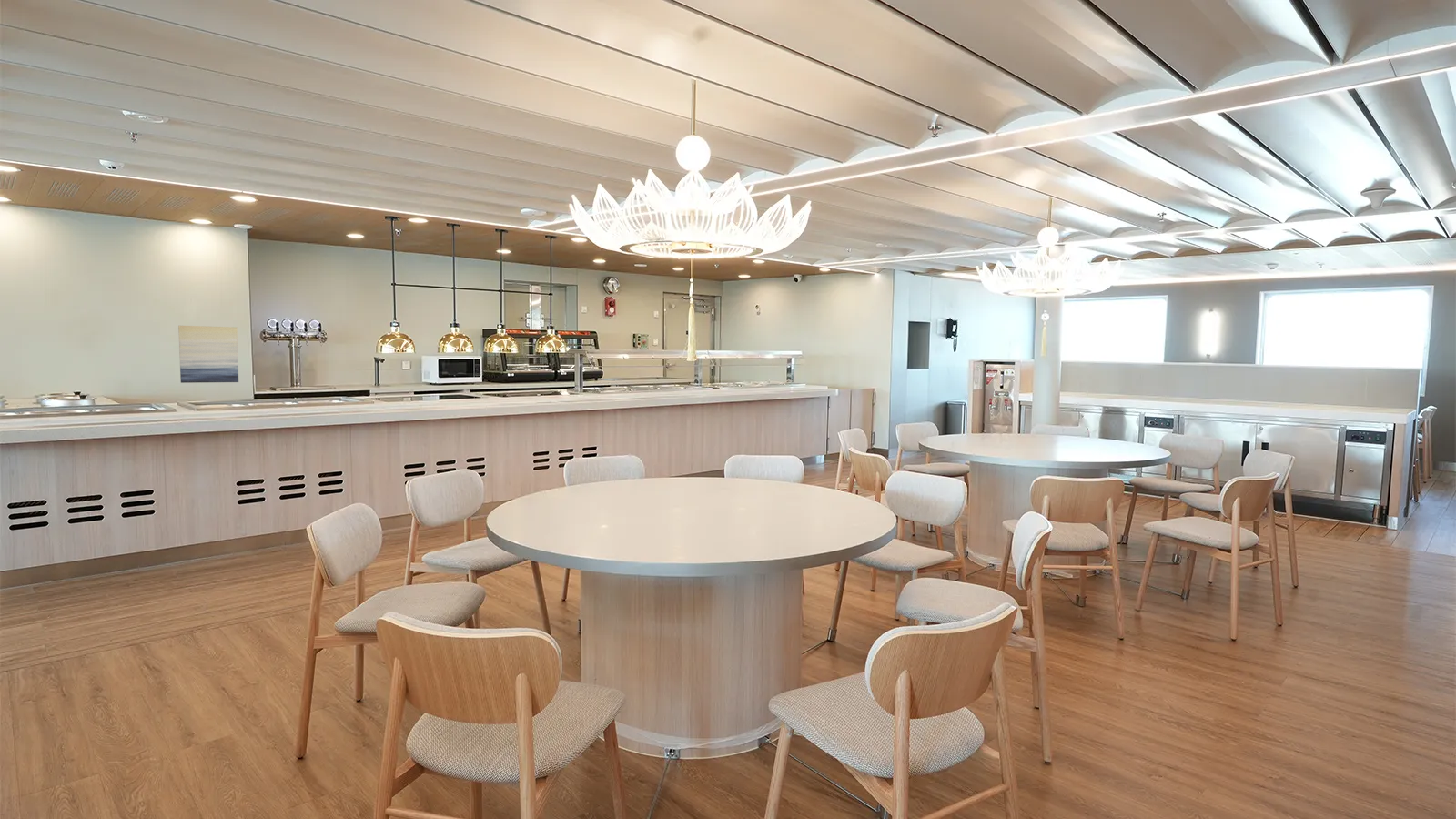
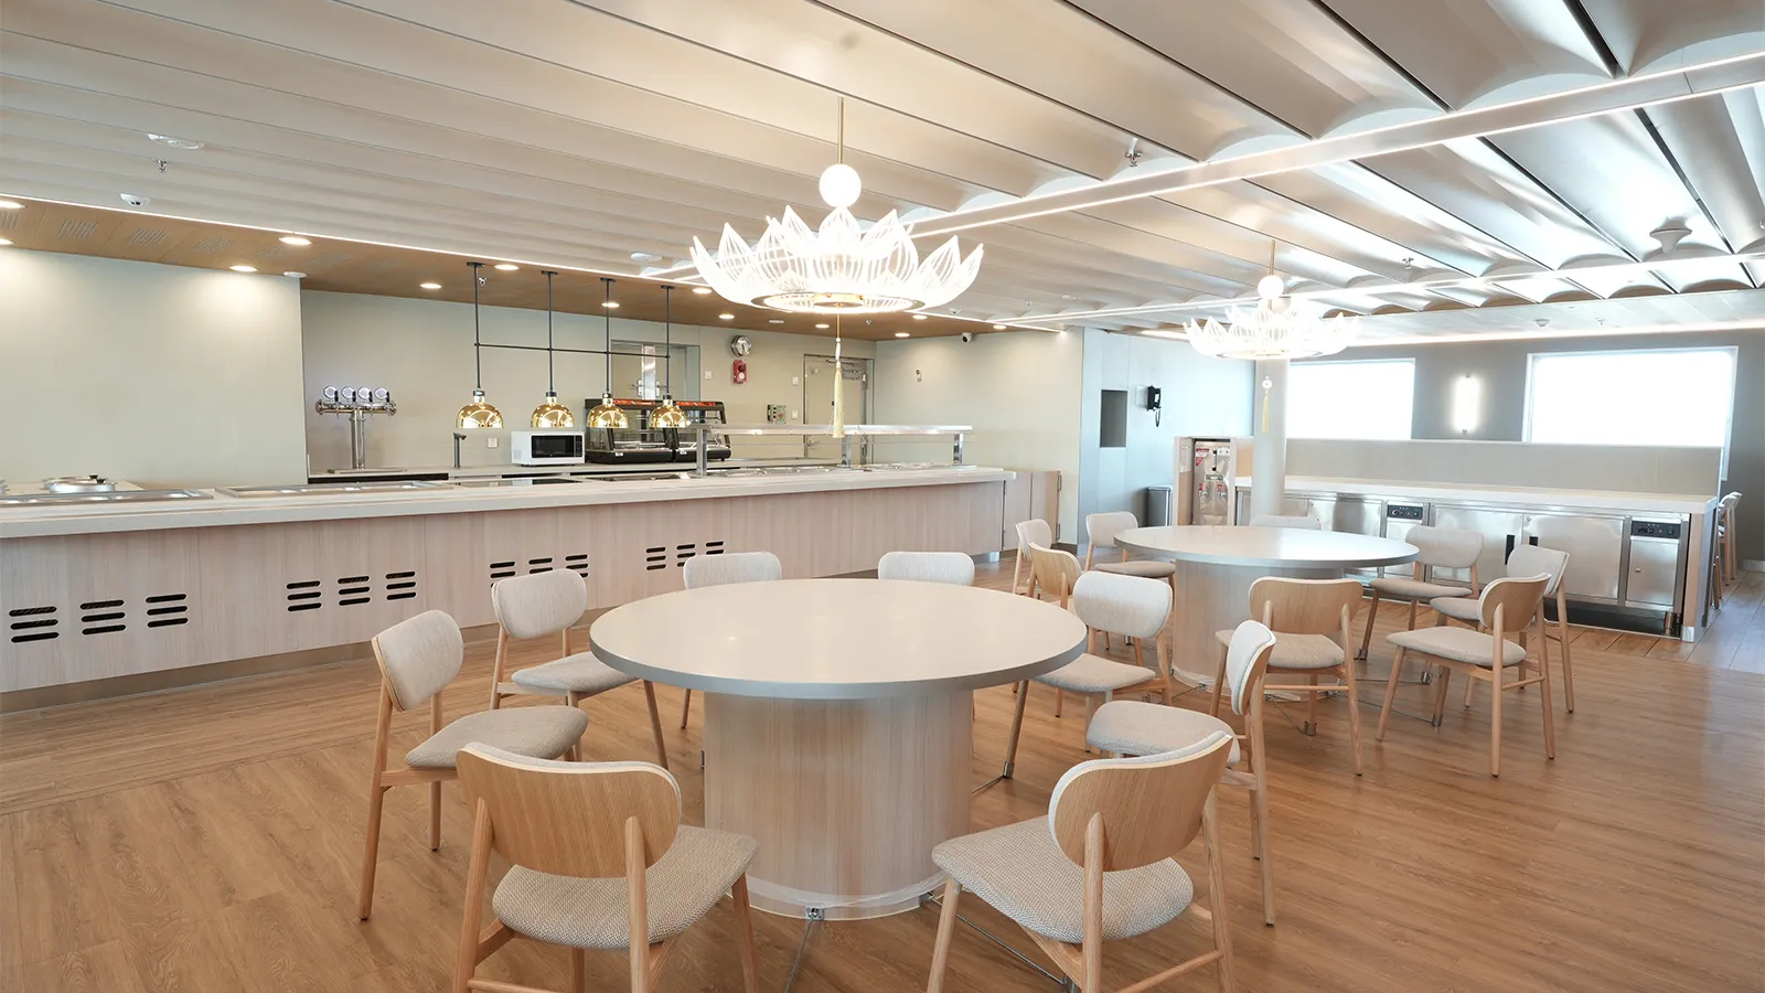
- wall art (208, 354)
